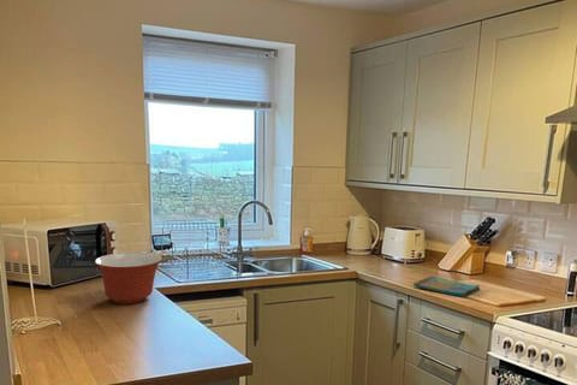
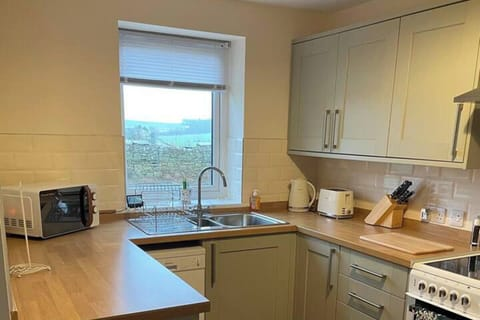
- mixing bowl (129, 278)
- dish towel (446, 285)
